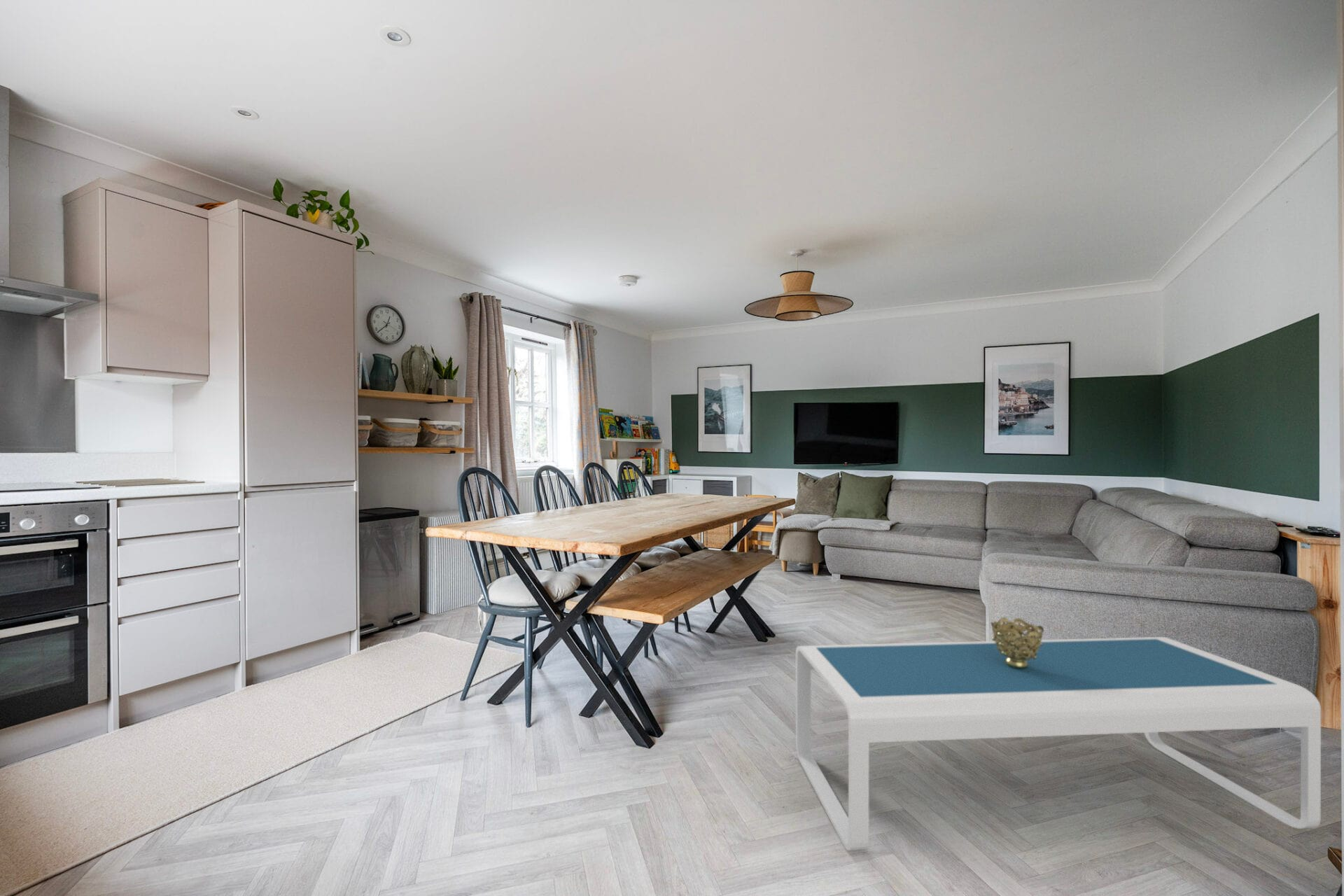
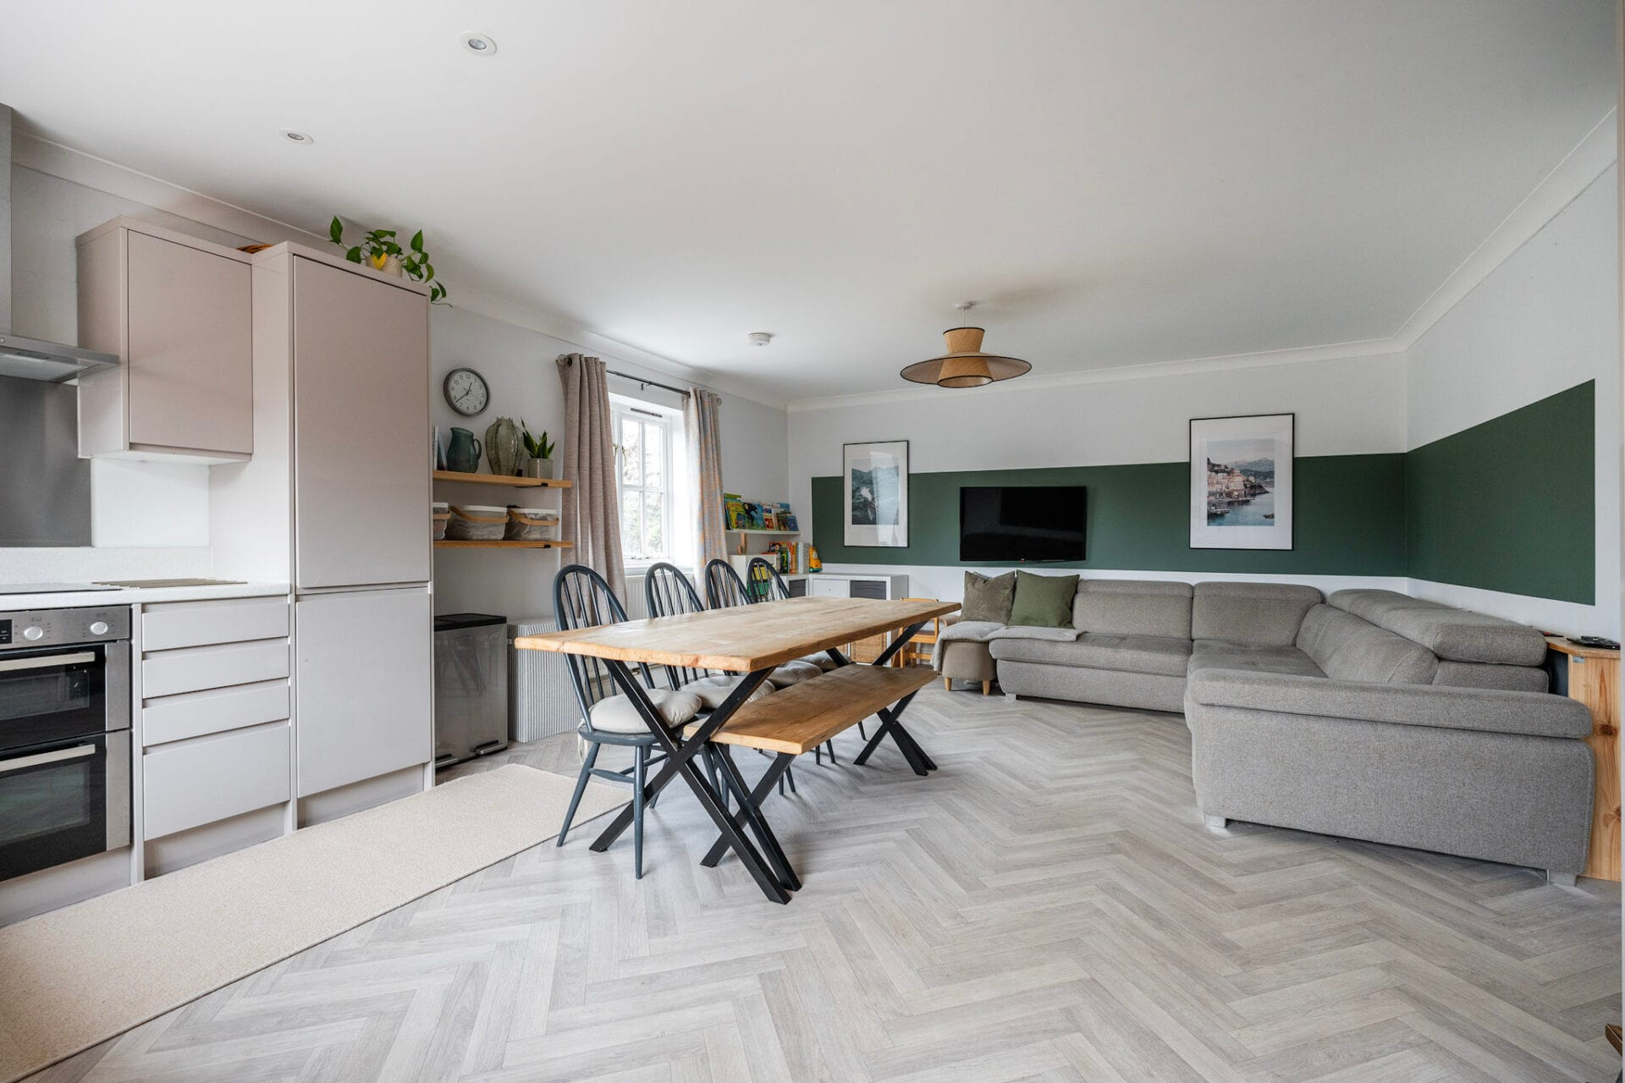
- decorative bowl (1016, 644)
- coffee table (1027, 727)
